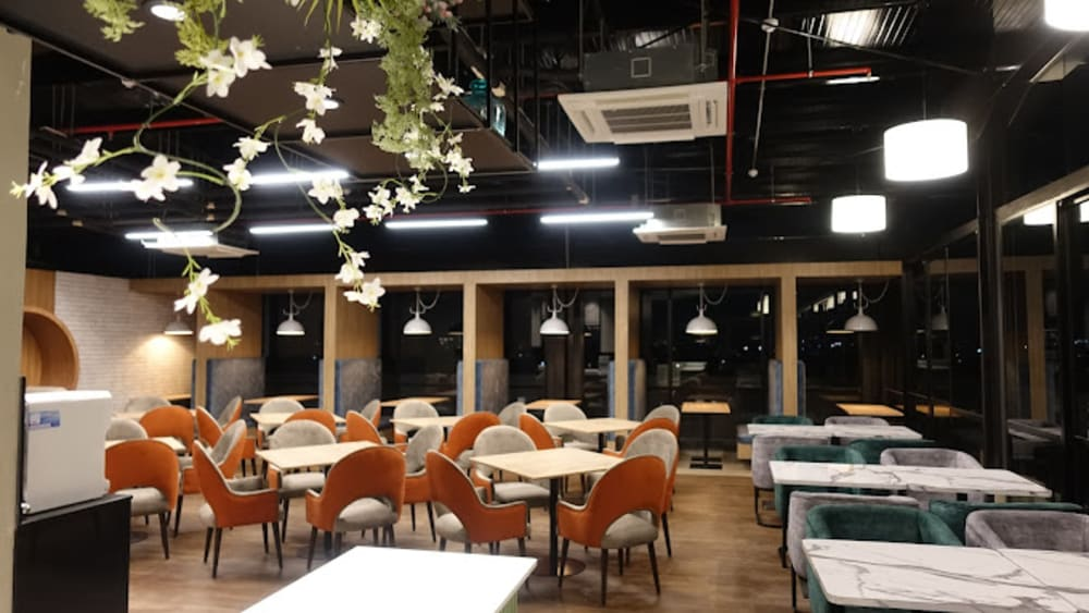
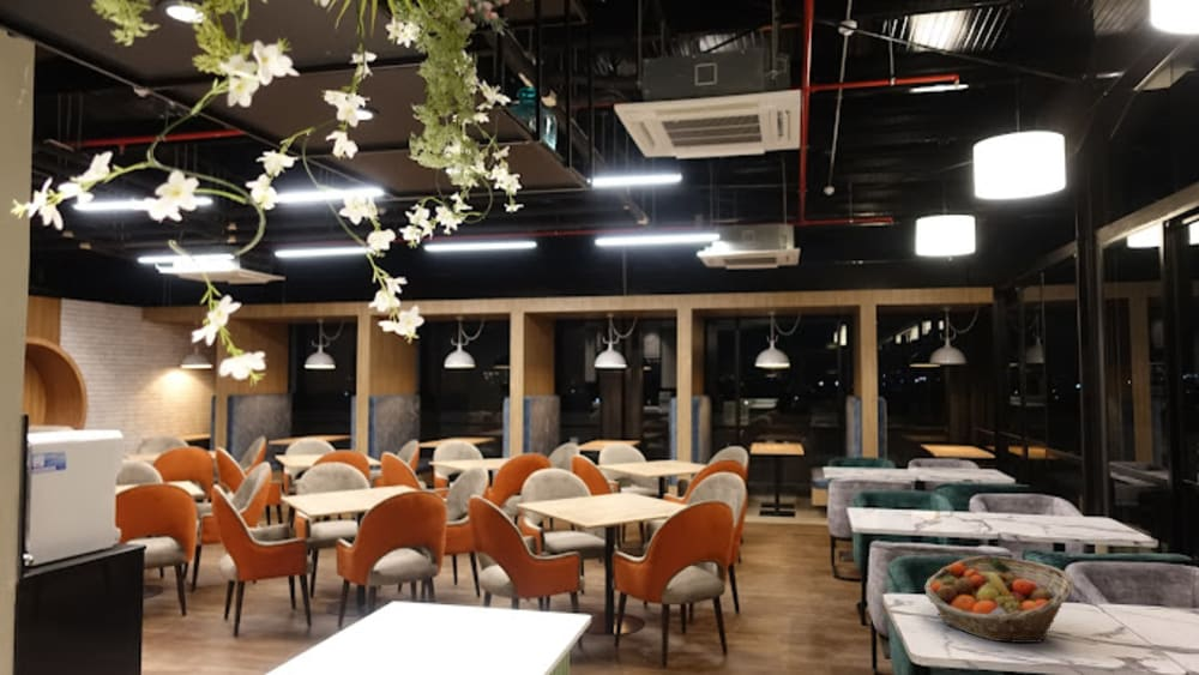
+ fruit basket (995, 596)
